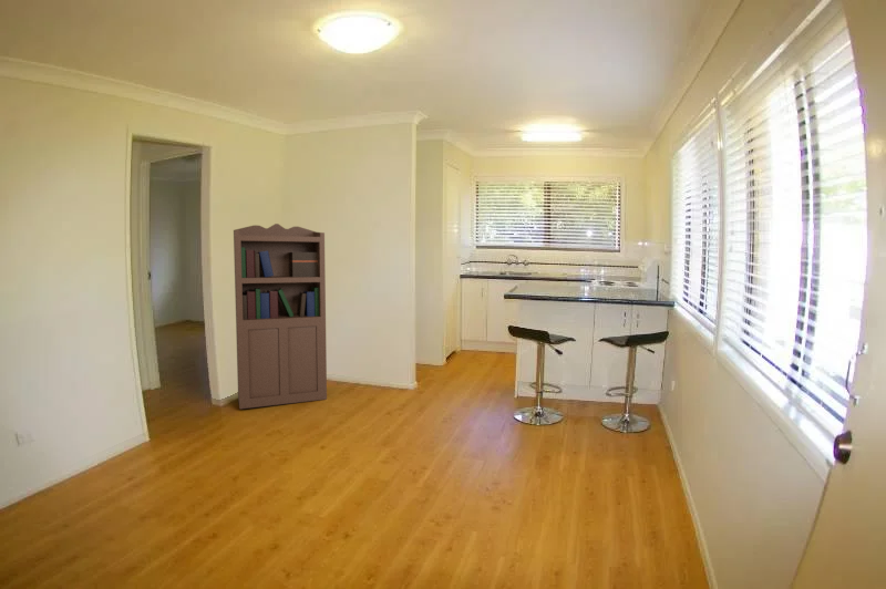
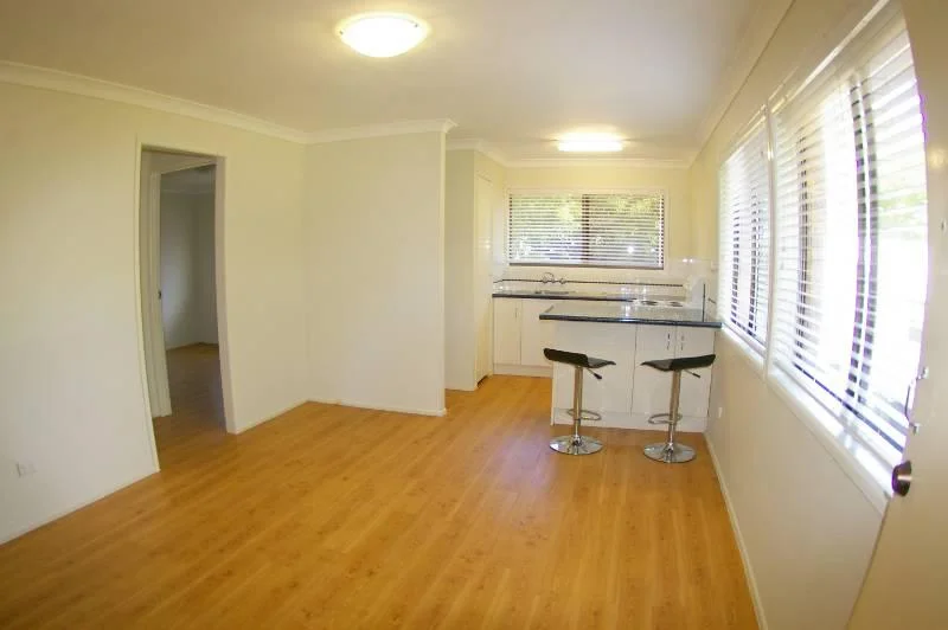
- bookcase (280, 311)
